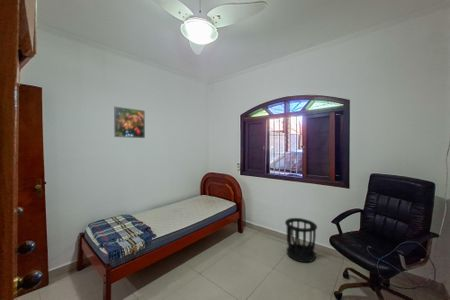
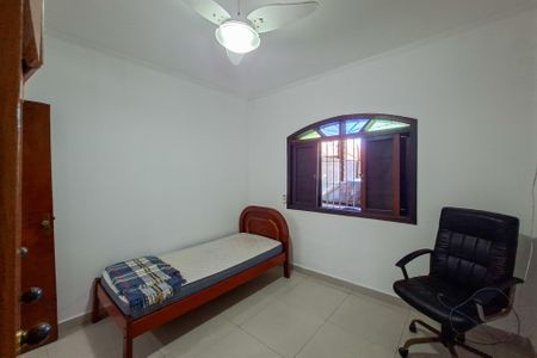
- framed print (130, 123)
- wastebasket (299, 240)
